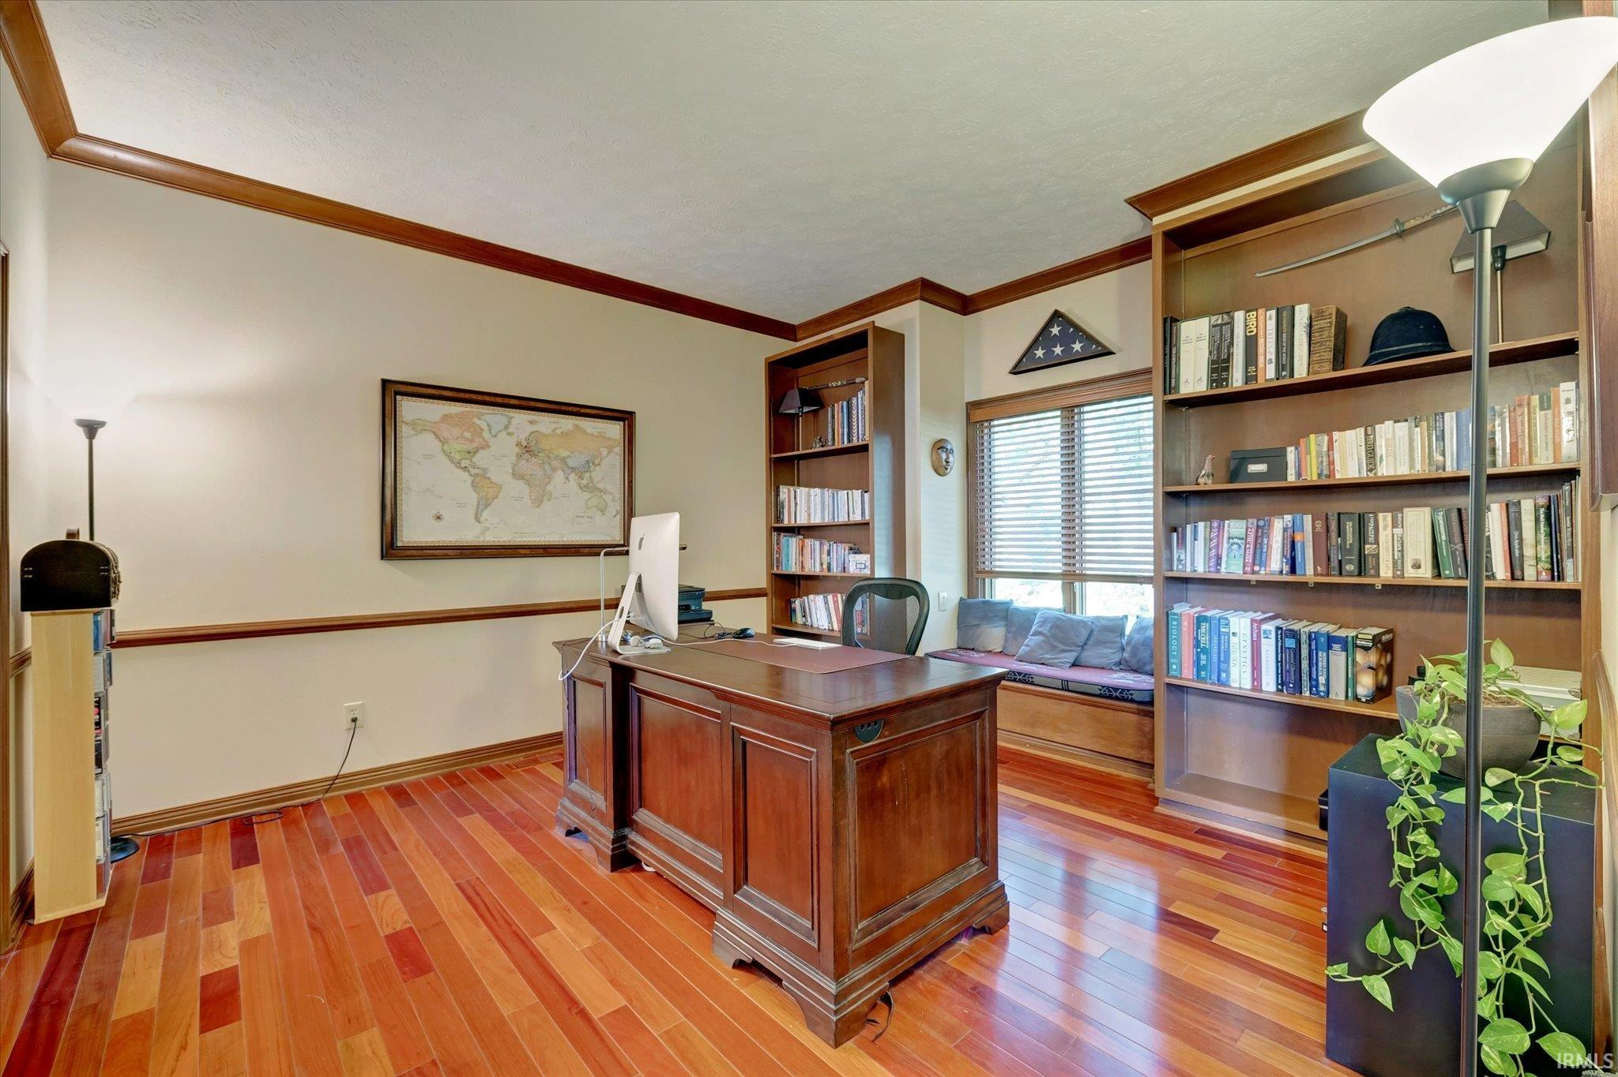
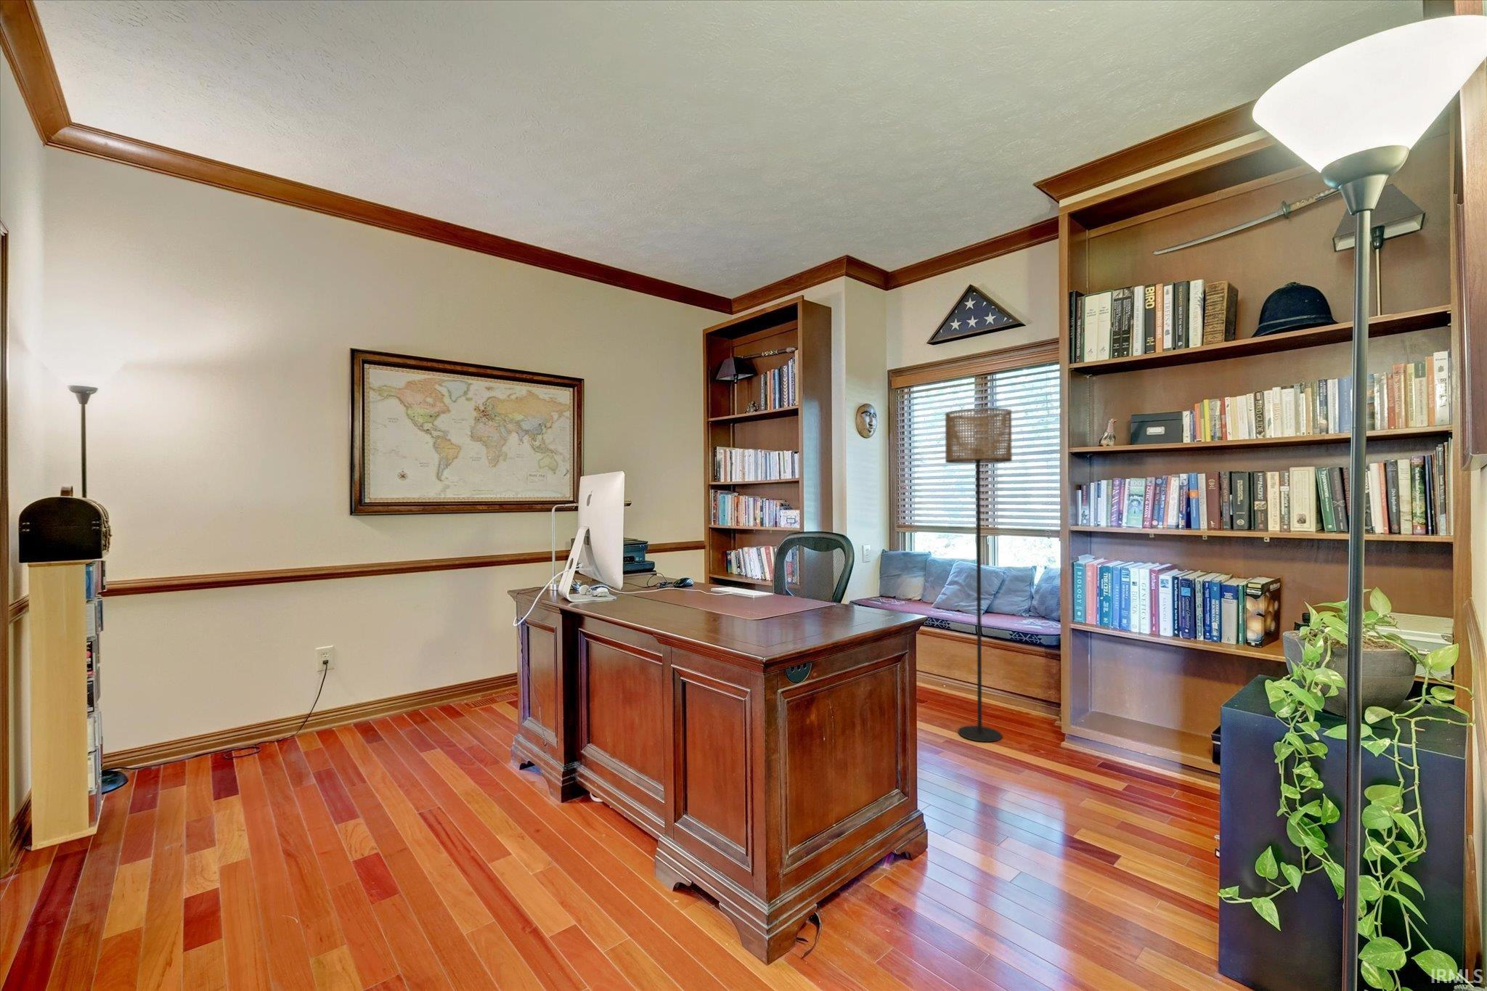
+ floor lamp (978, 573)
